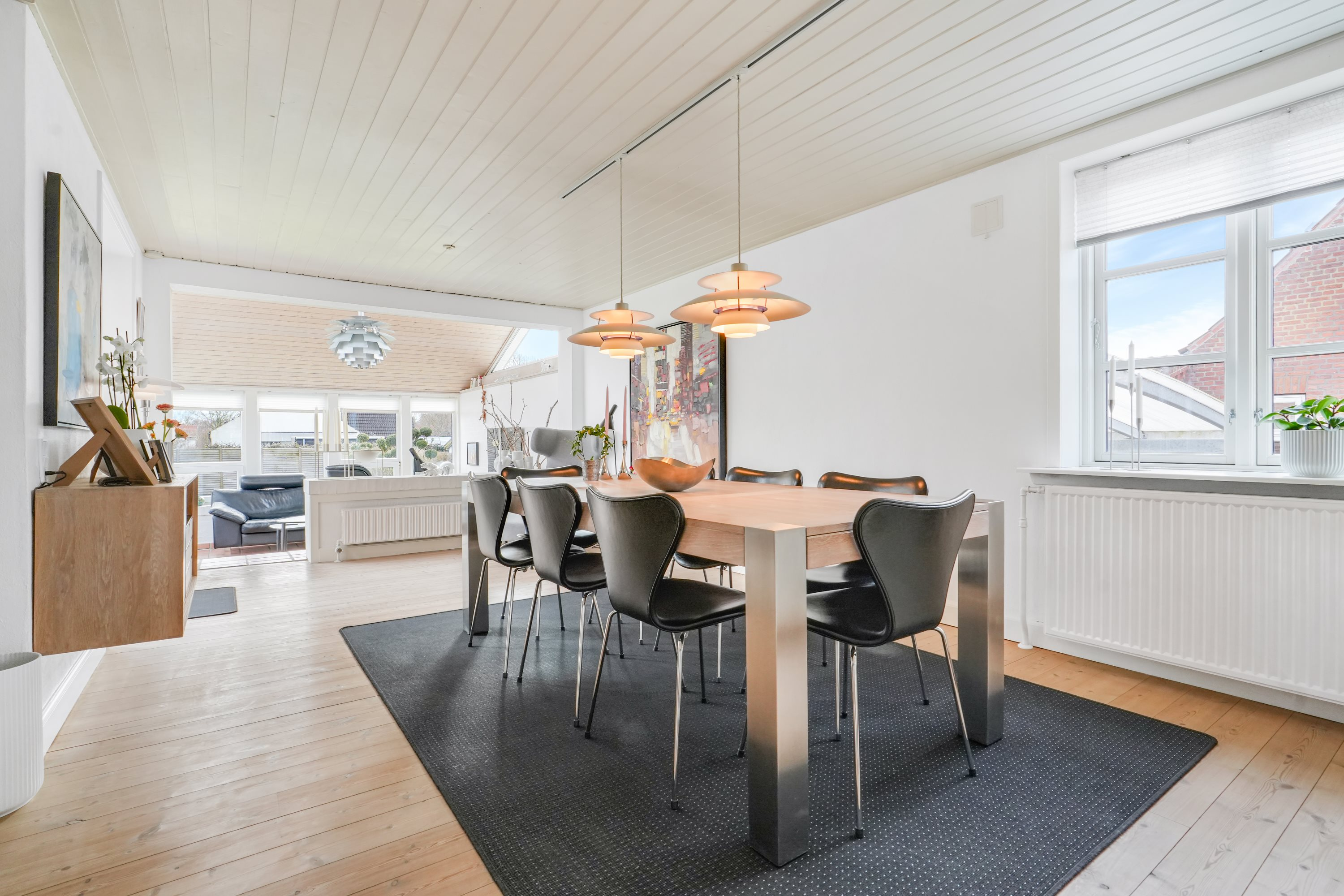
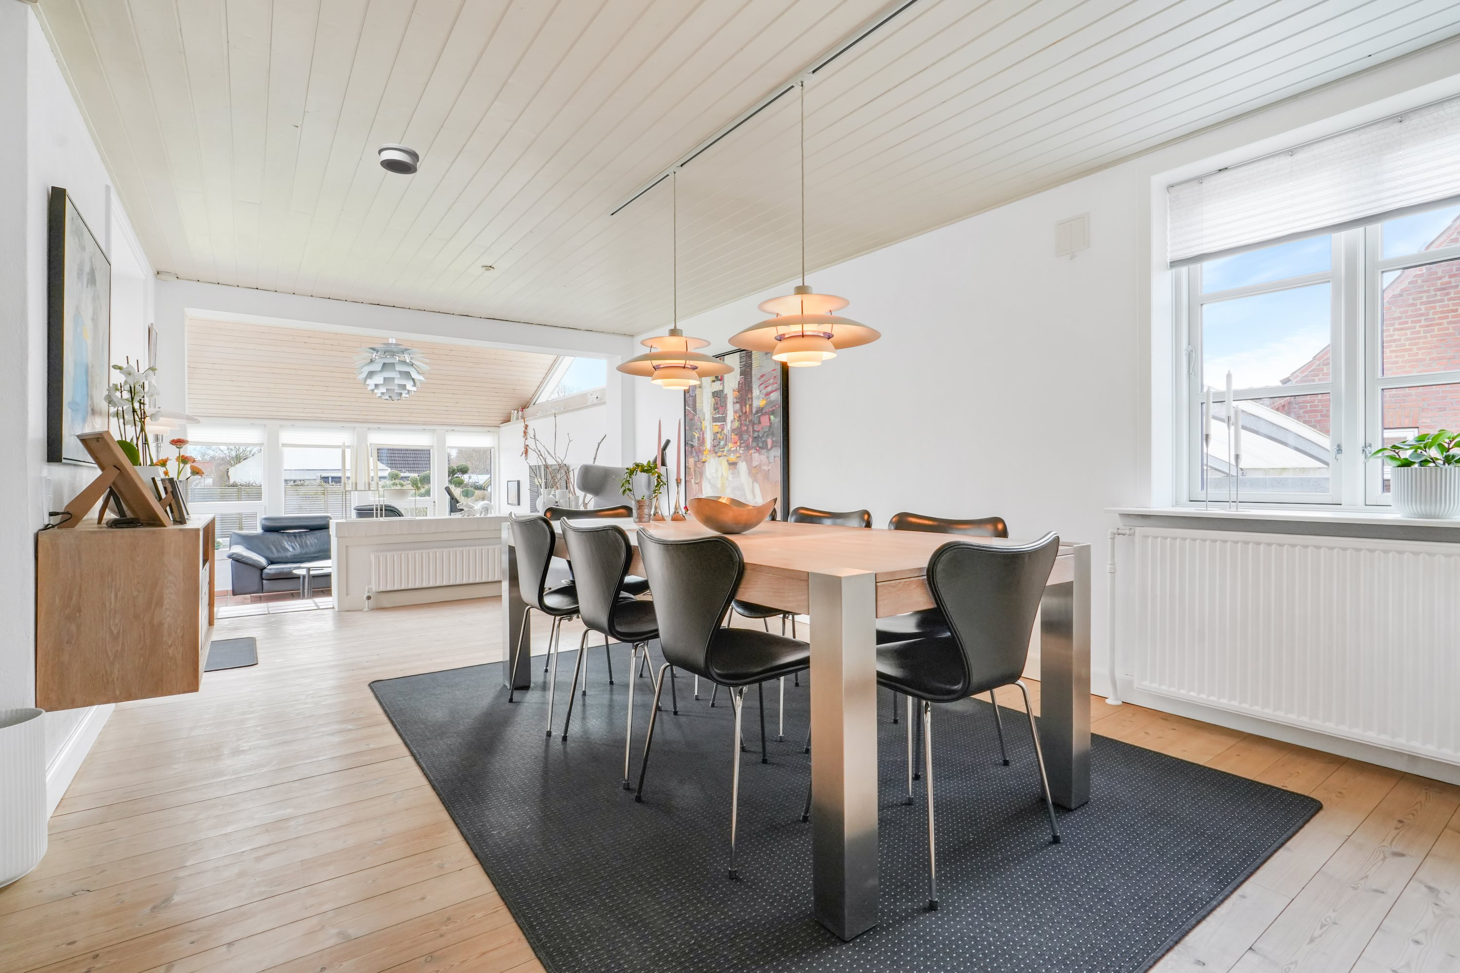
+ smoke detector (399, 156)
